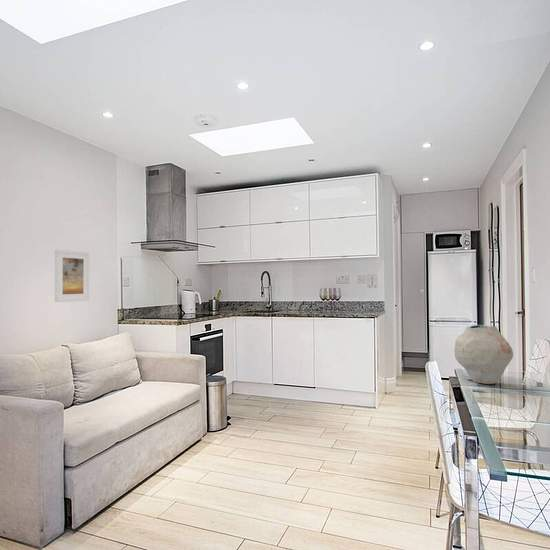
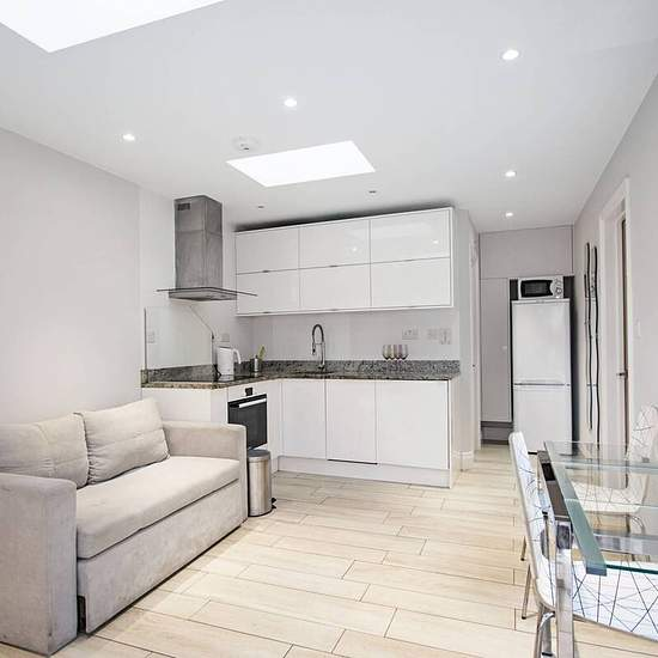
- vase (483, 353)
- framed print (72, 276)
